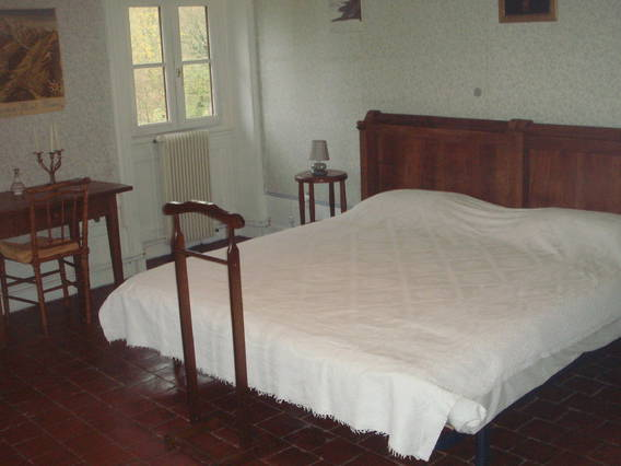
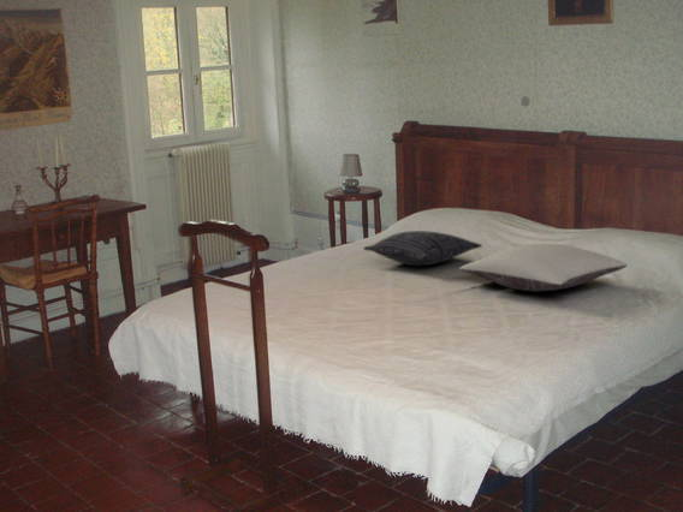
+ pillow (422, 246)
+ pillow (542, 266)
